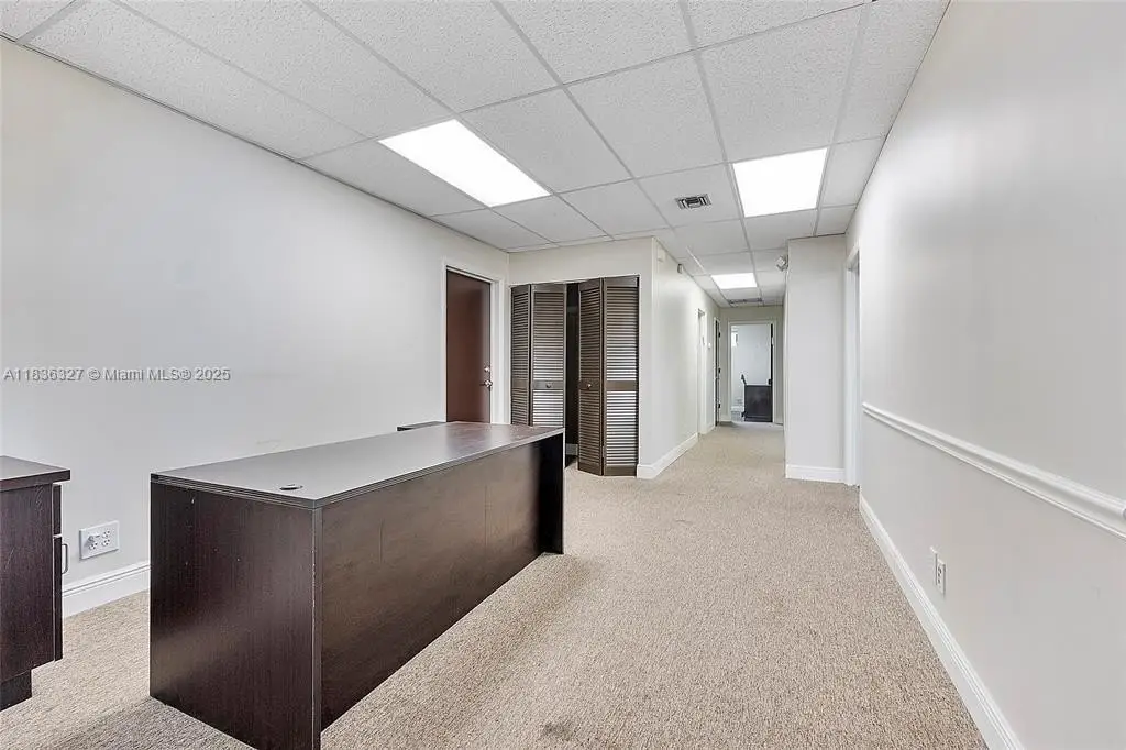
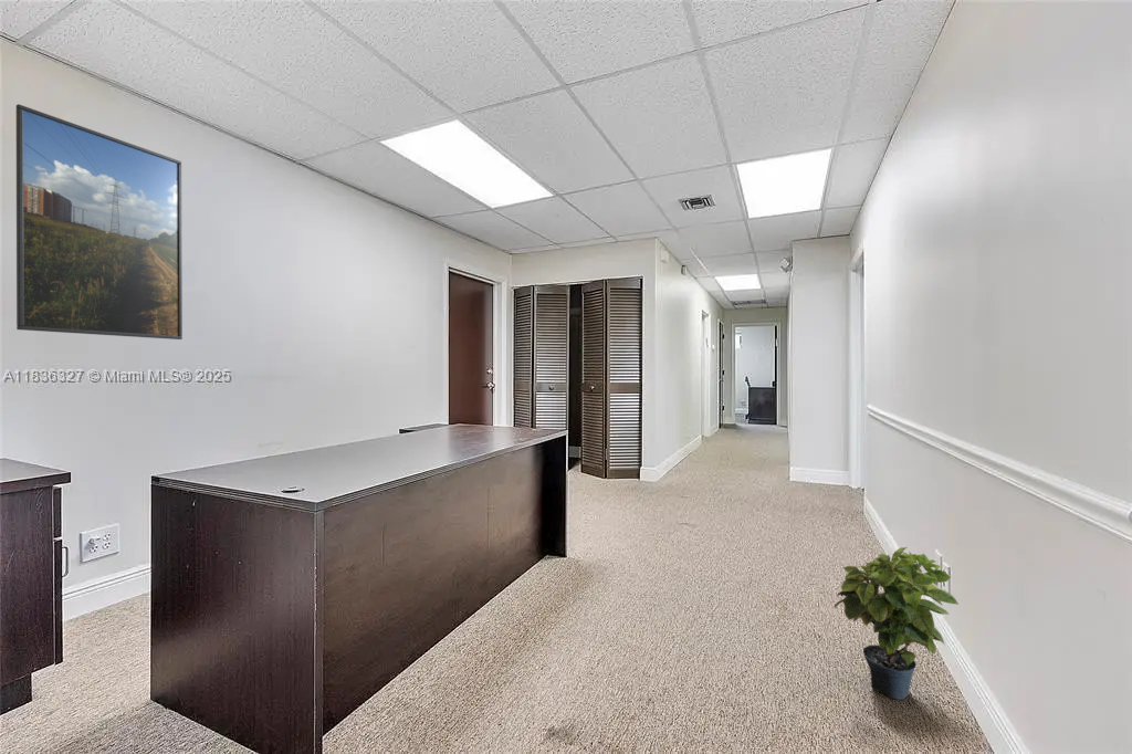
+ potted plant (892, 619)
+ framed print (108, 235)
